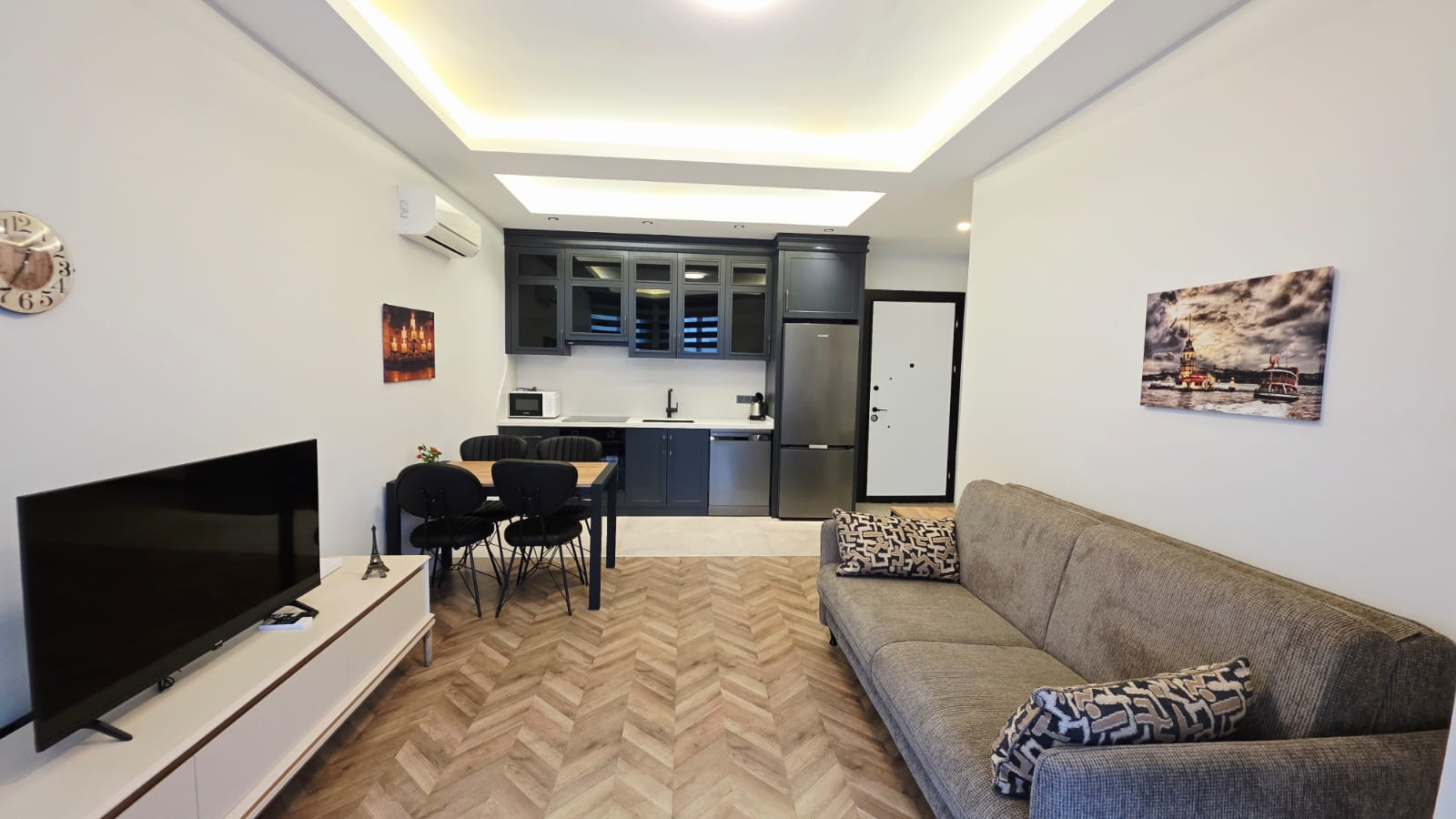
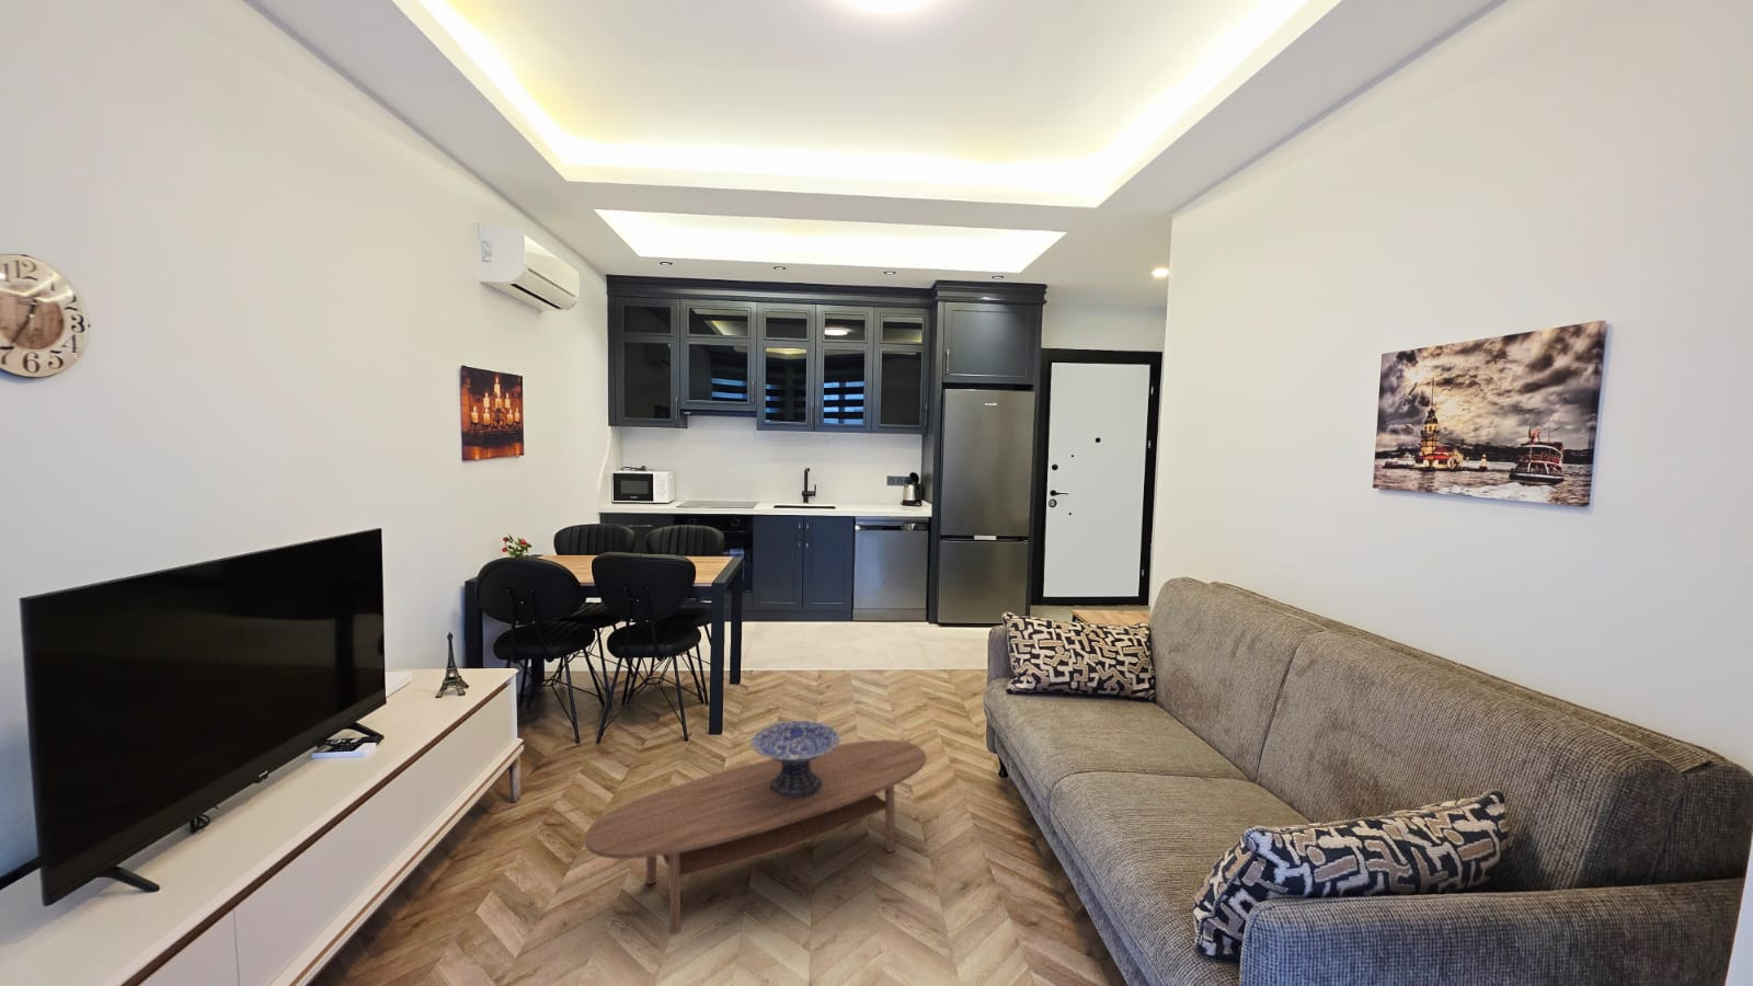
+ decorative bowl (796, 761)
+ coffee table (777, 826)
